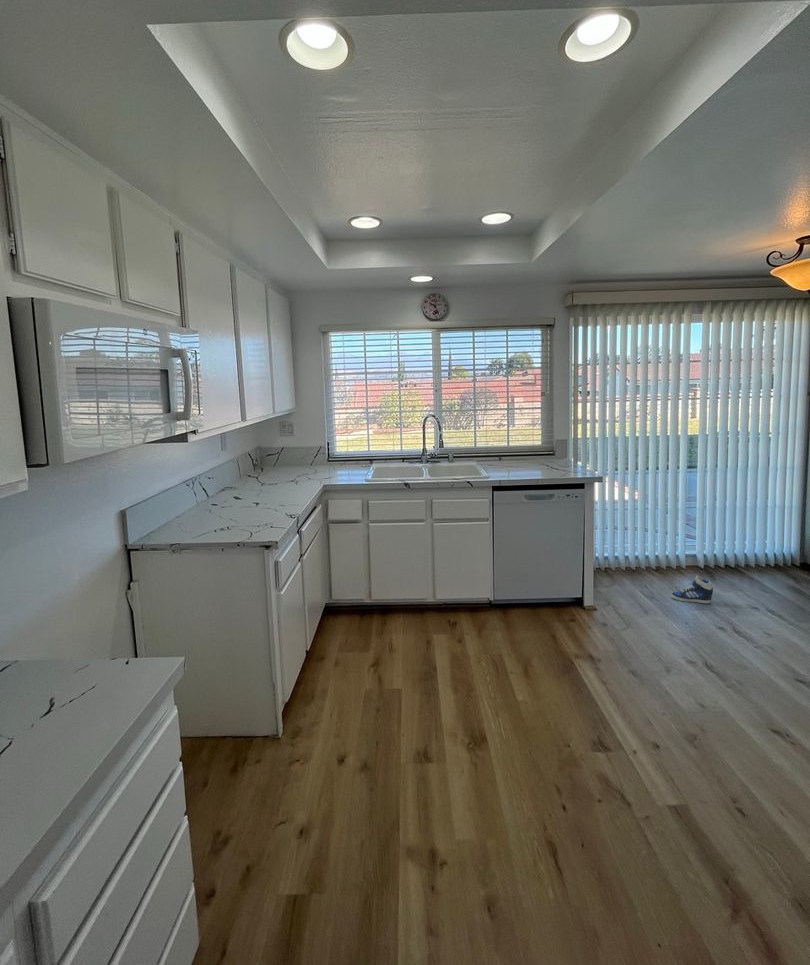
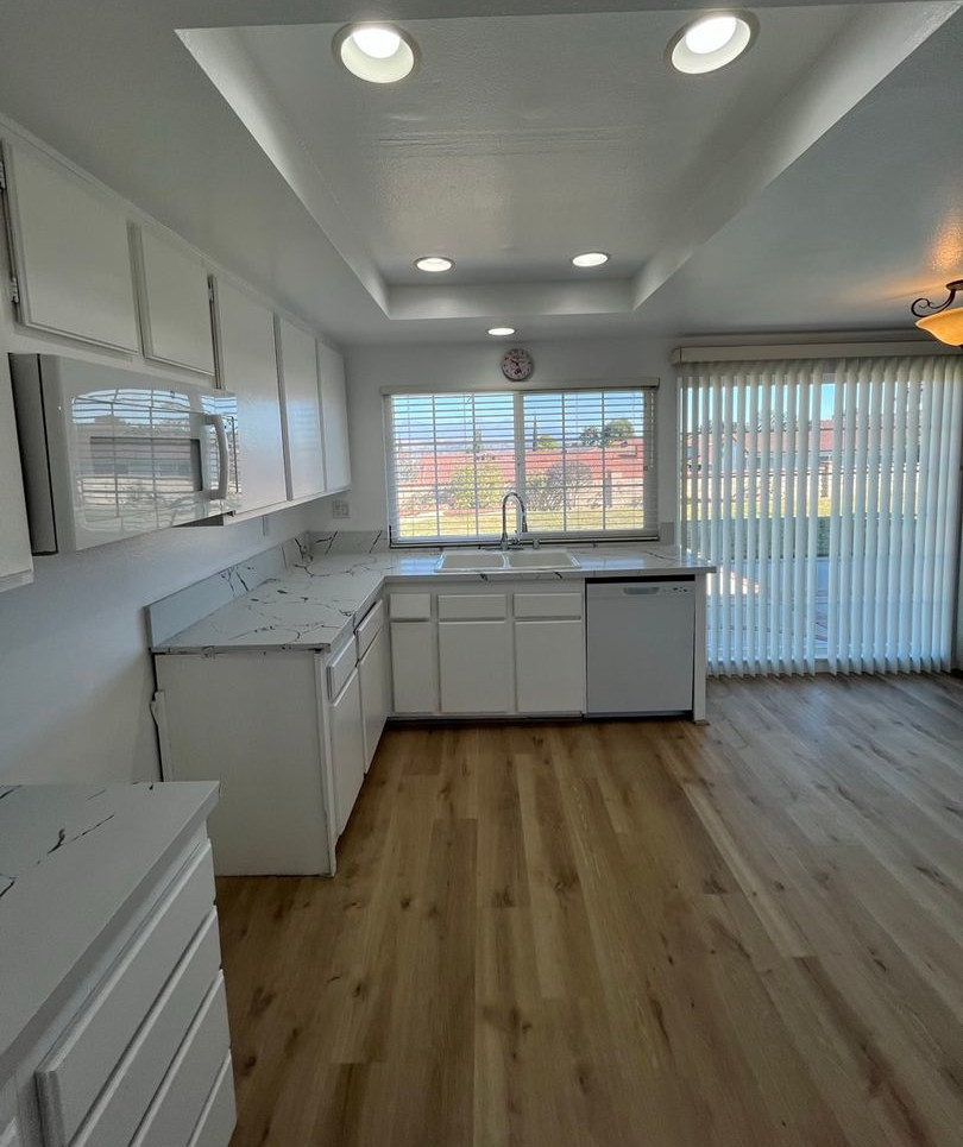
- sneaker (691, 587)
